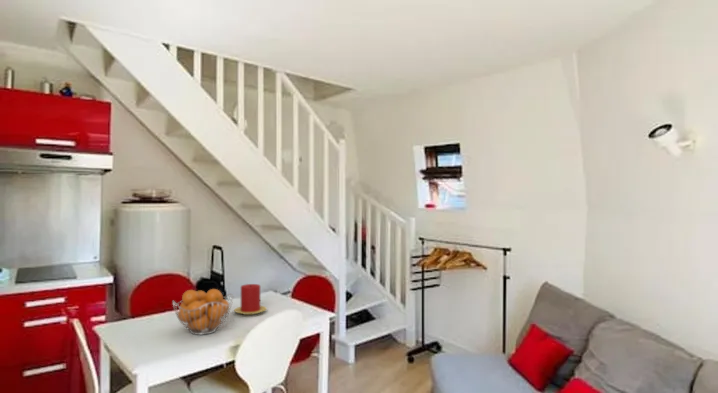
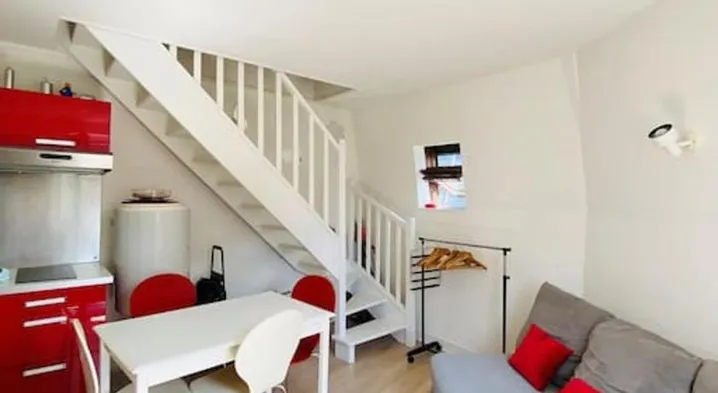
- candle (250, 298)
- fruit basket (203, 310)
